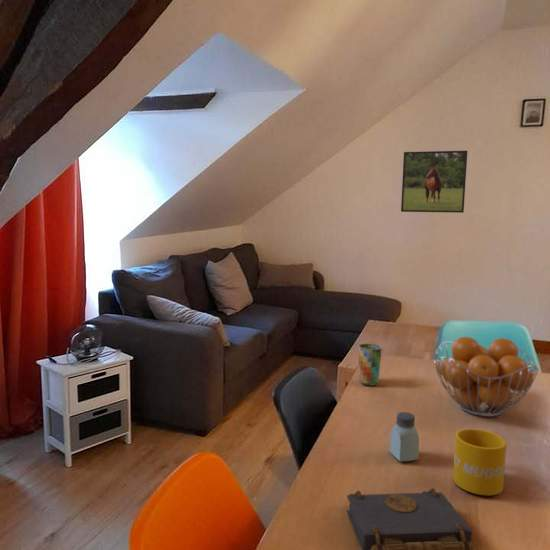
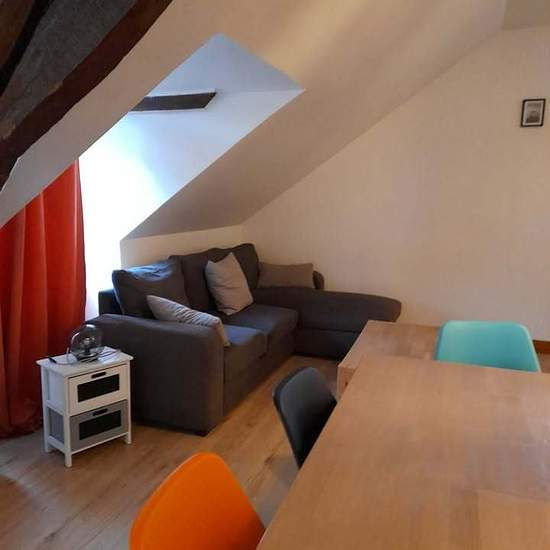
- book (406, 519)
- cup (369, 364)
- mug (480, 456)
- fruit basket (482, 373)
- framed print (433, 182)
- saltshaker (404, 435)
